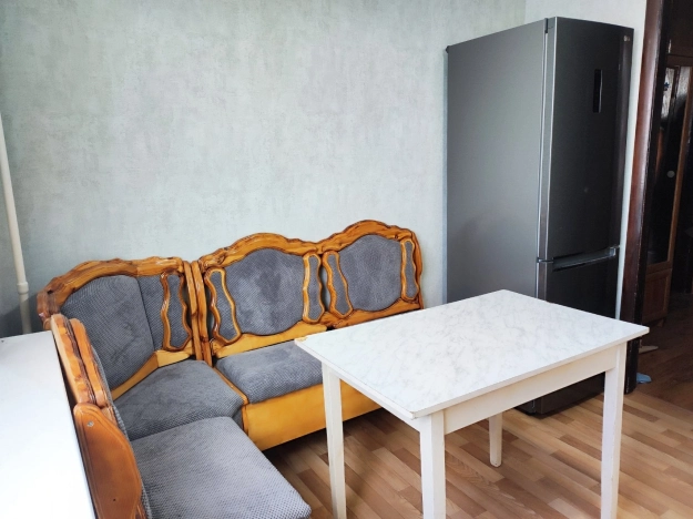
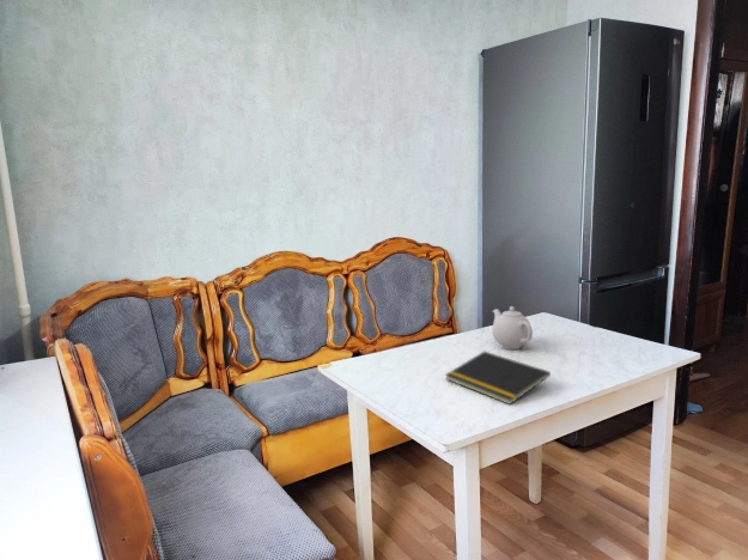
+ notepad (495, 375)
+ teapot (511, 325)
